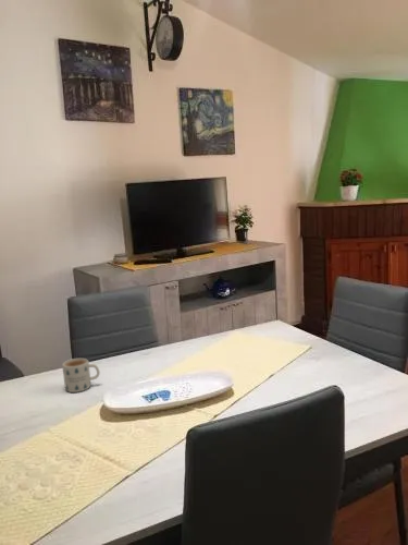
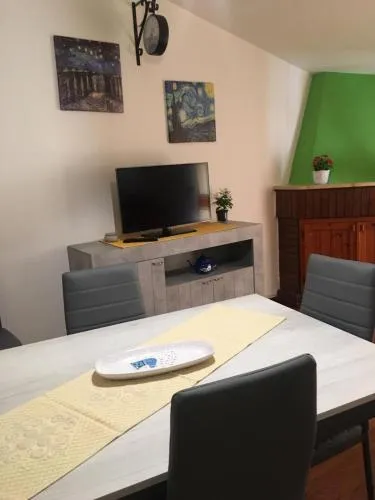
- mug (82, 374)
